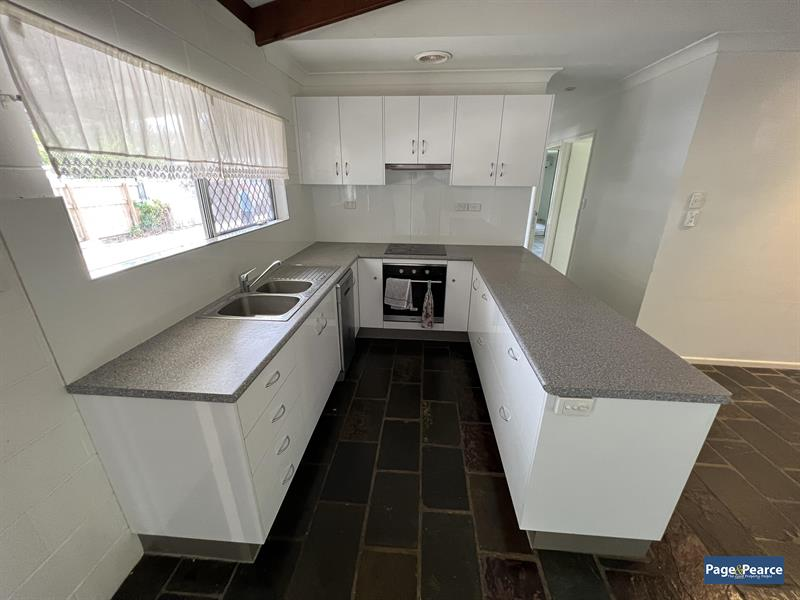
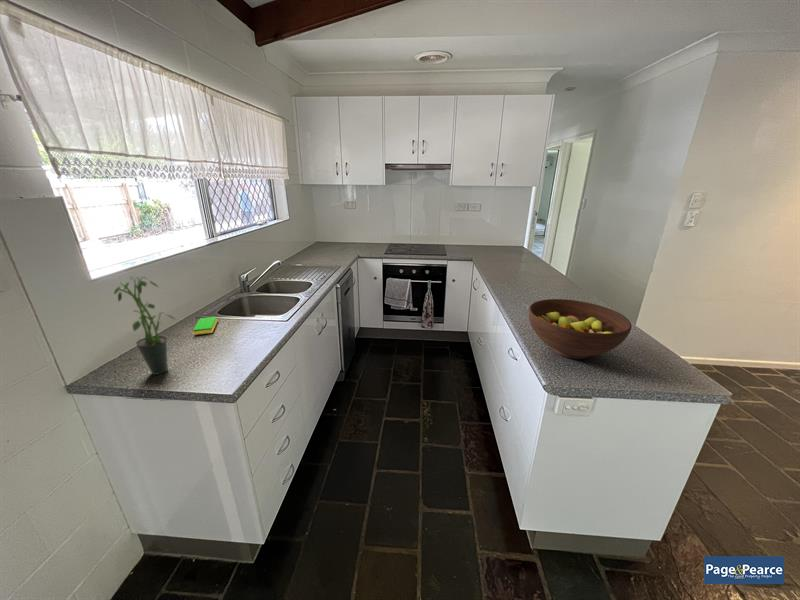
+ fruit bowl (573, 333)
+ dish sponge (205, 325)
+ potted plant (147, 324)
